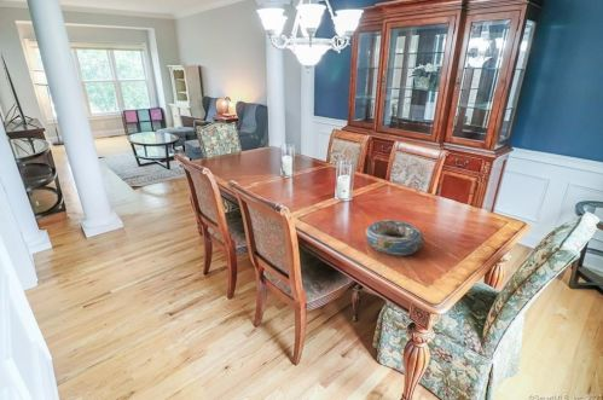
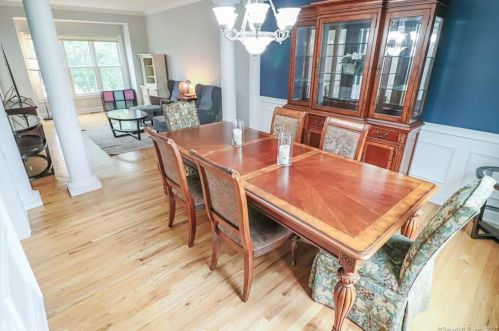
- decorative bowl (394, 237)
